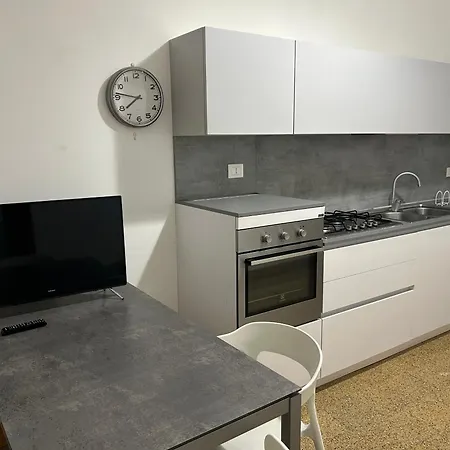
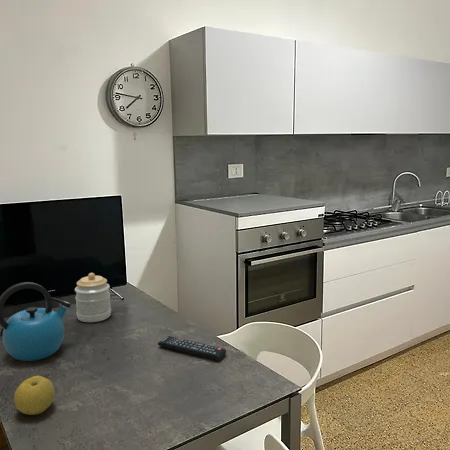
+ jar (92, 294)
+ kettle (36, 316)
+ remote control (191, 348)
+ fruit (35, 395)
